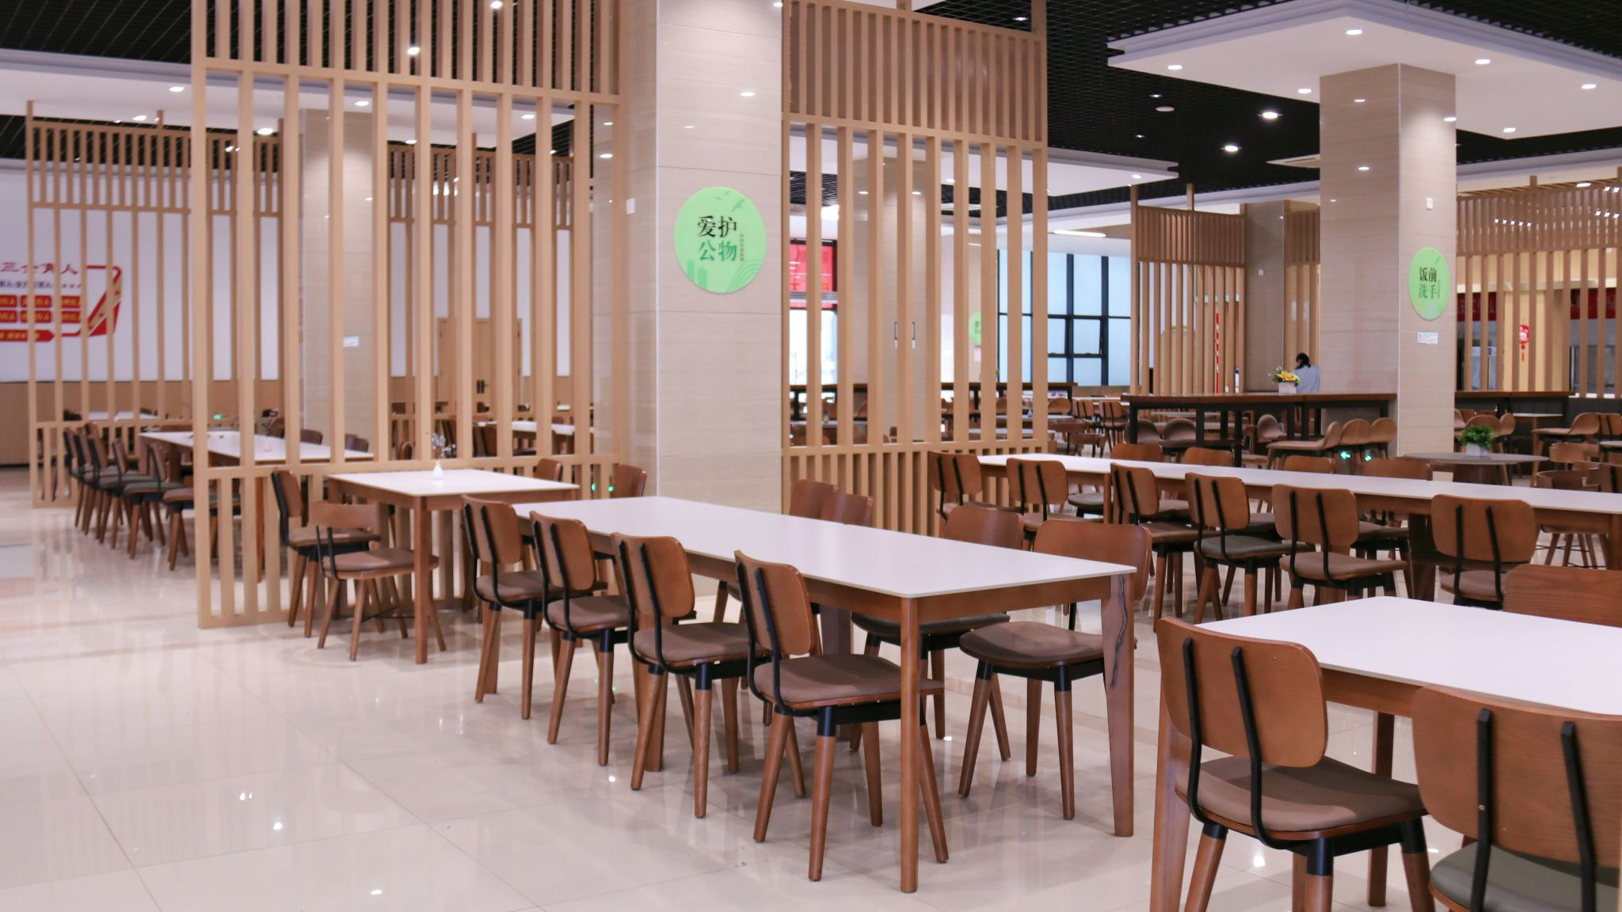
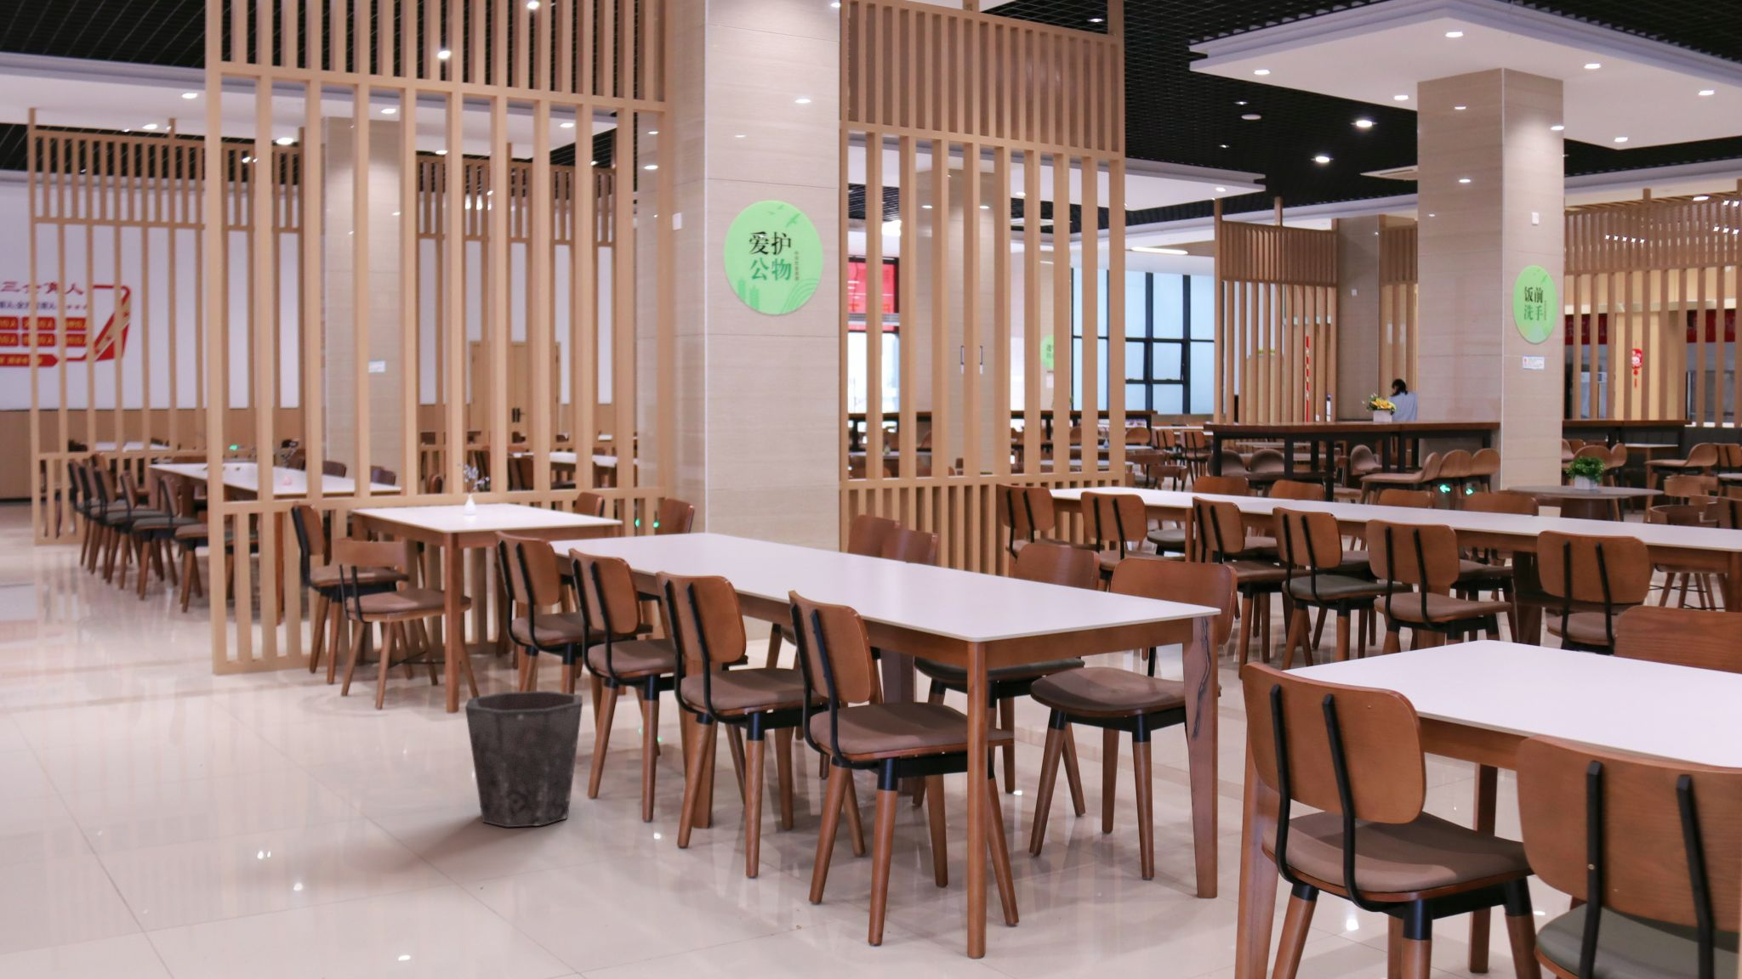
+ waste bin (525, 758)
